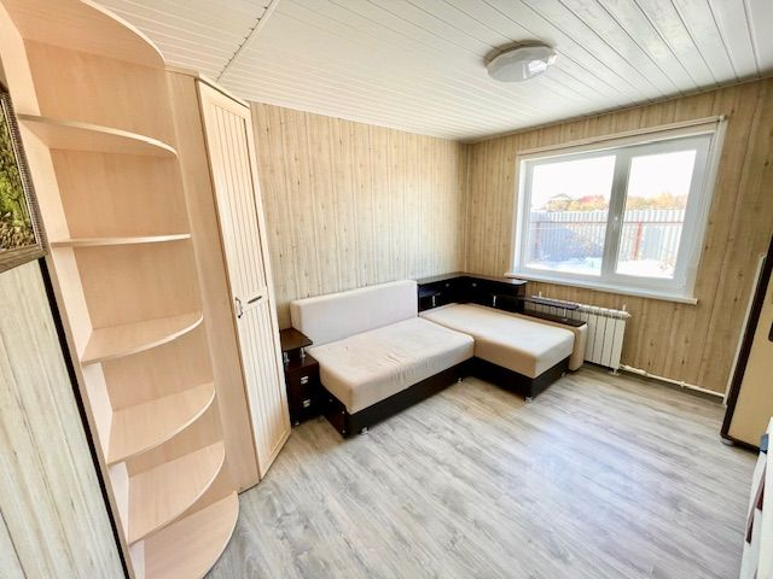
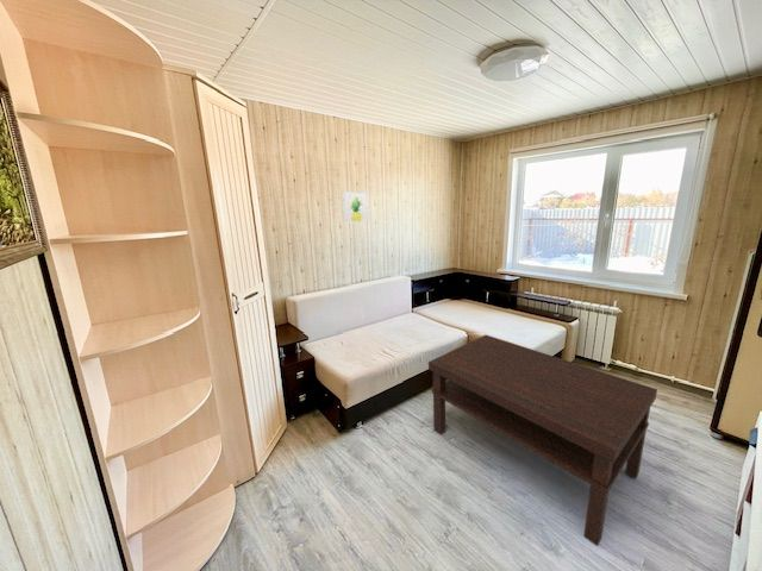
+ wall art (356, 207)
+ coffee table (526, 413)
